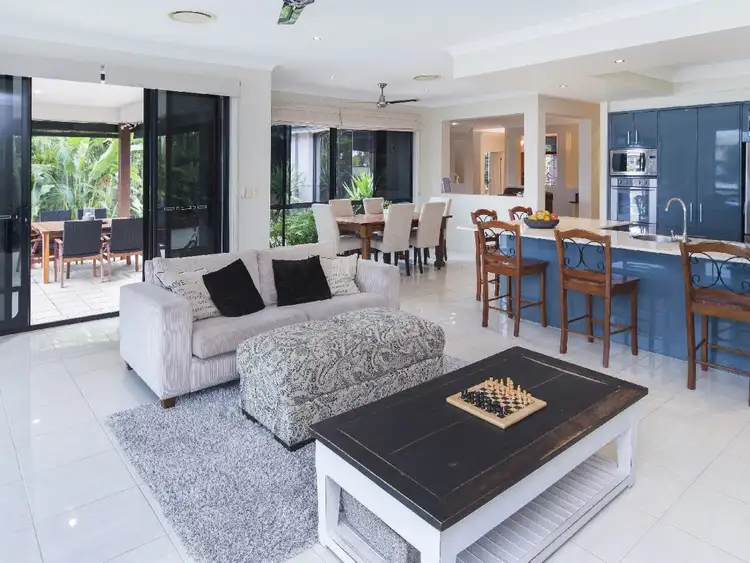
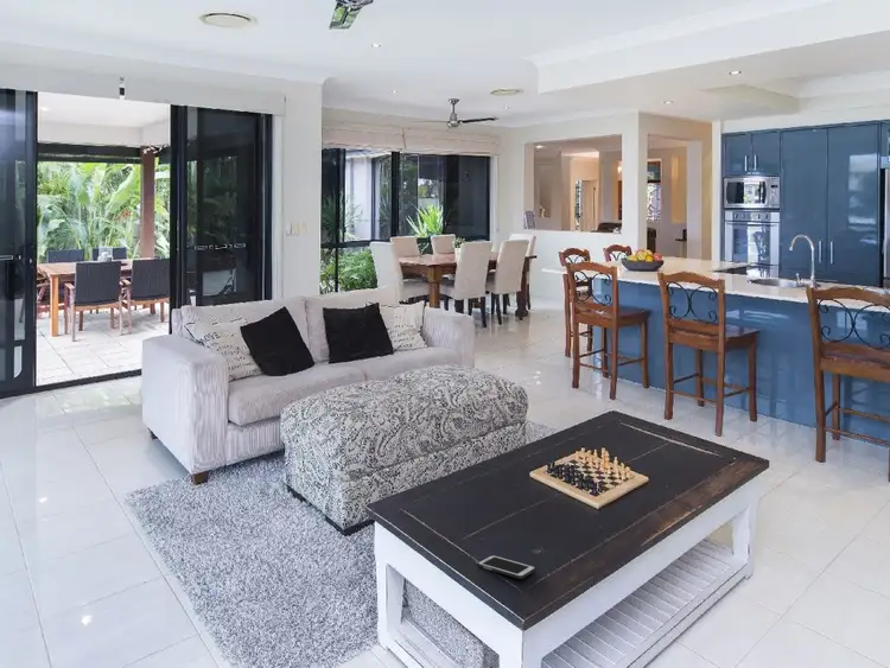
+ cell phone (506, 566)
